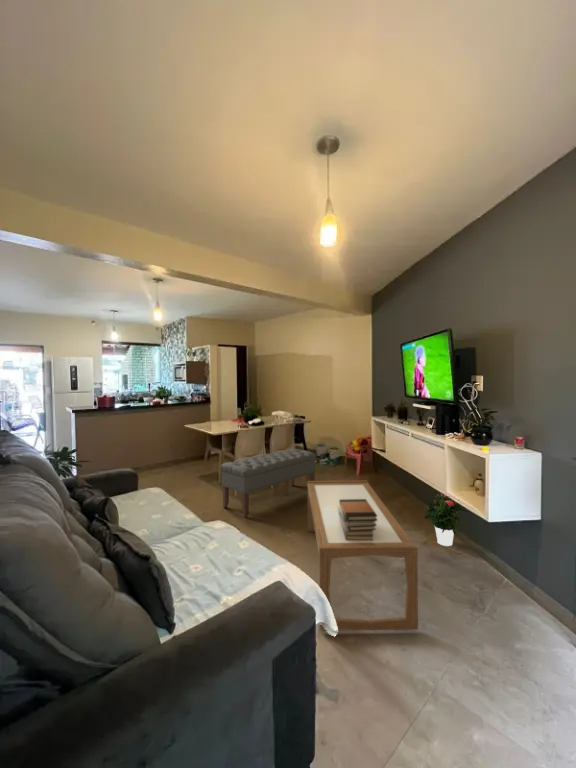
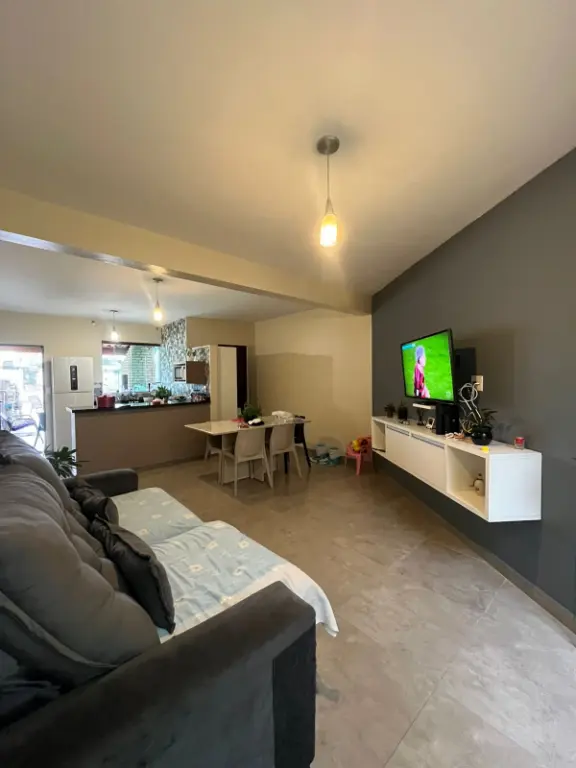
- bench (271, 478)
- book stack (356, 516)
- coffee table (349, 540)
- potted flower (445, 518)
